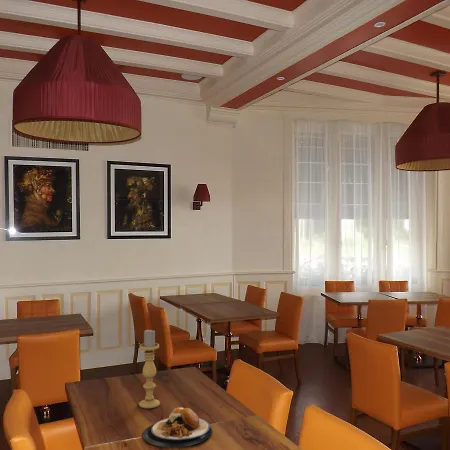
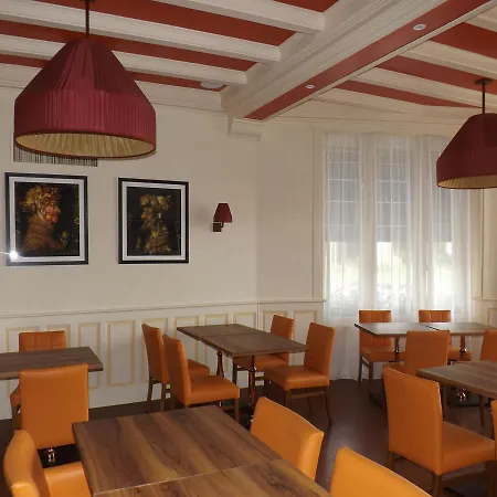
- candle holder (149, 366)
- plate (177, 422)
